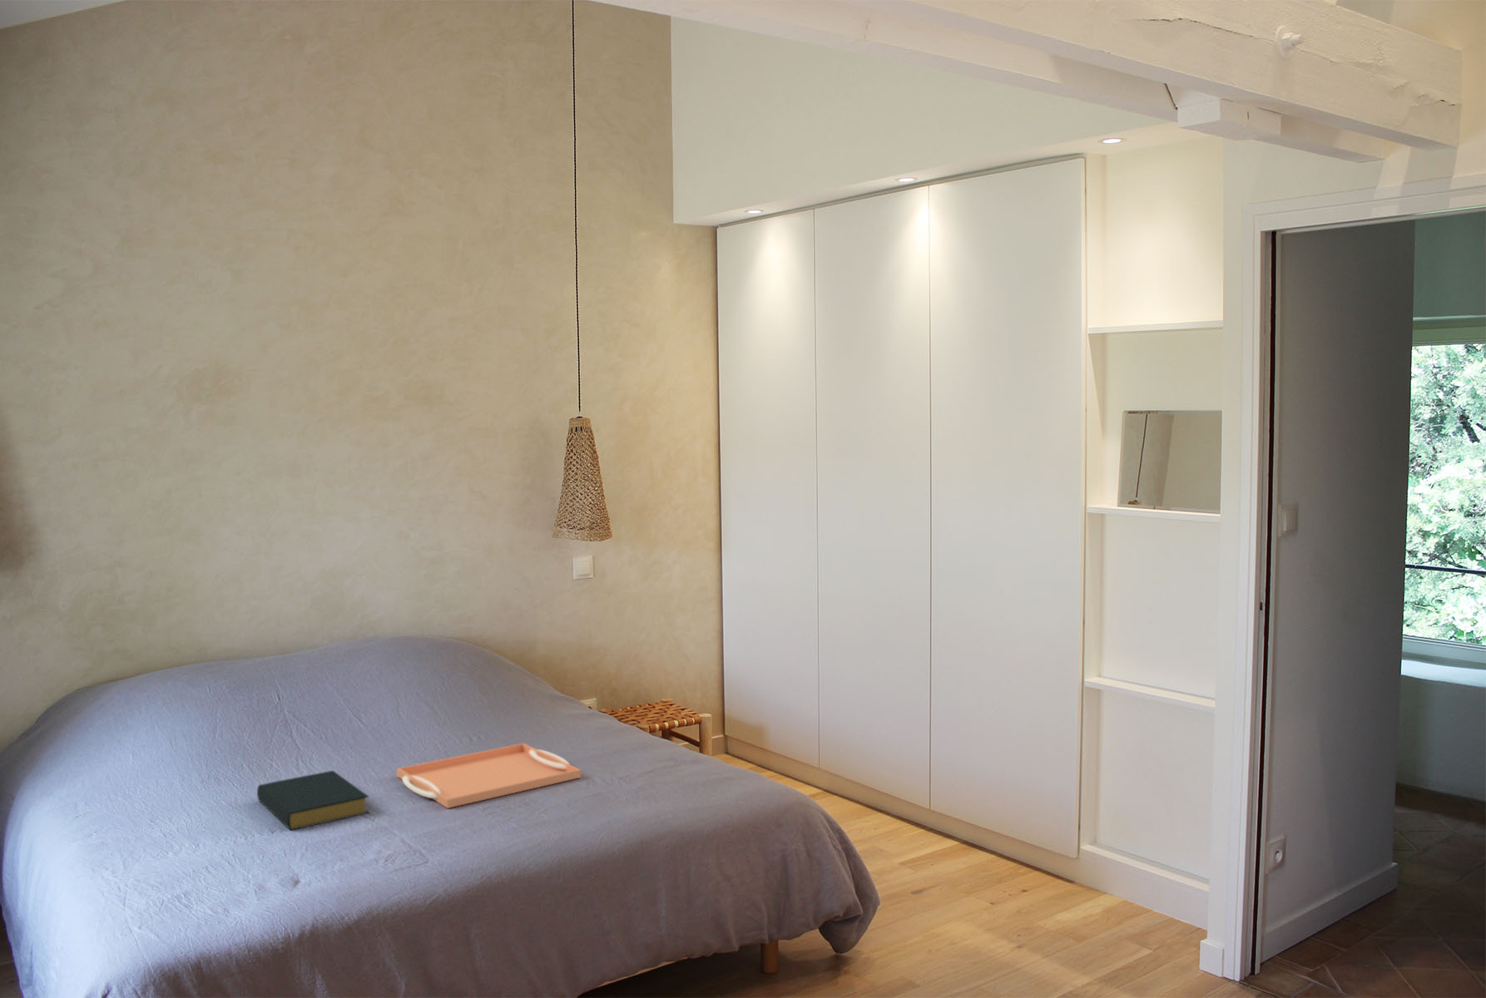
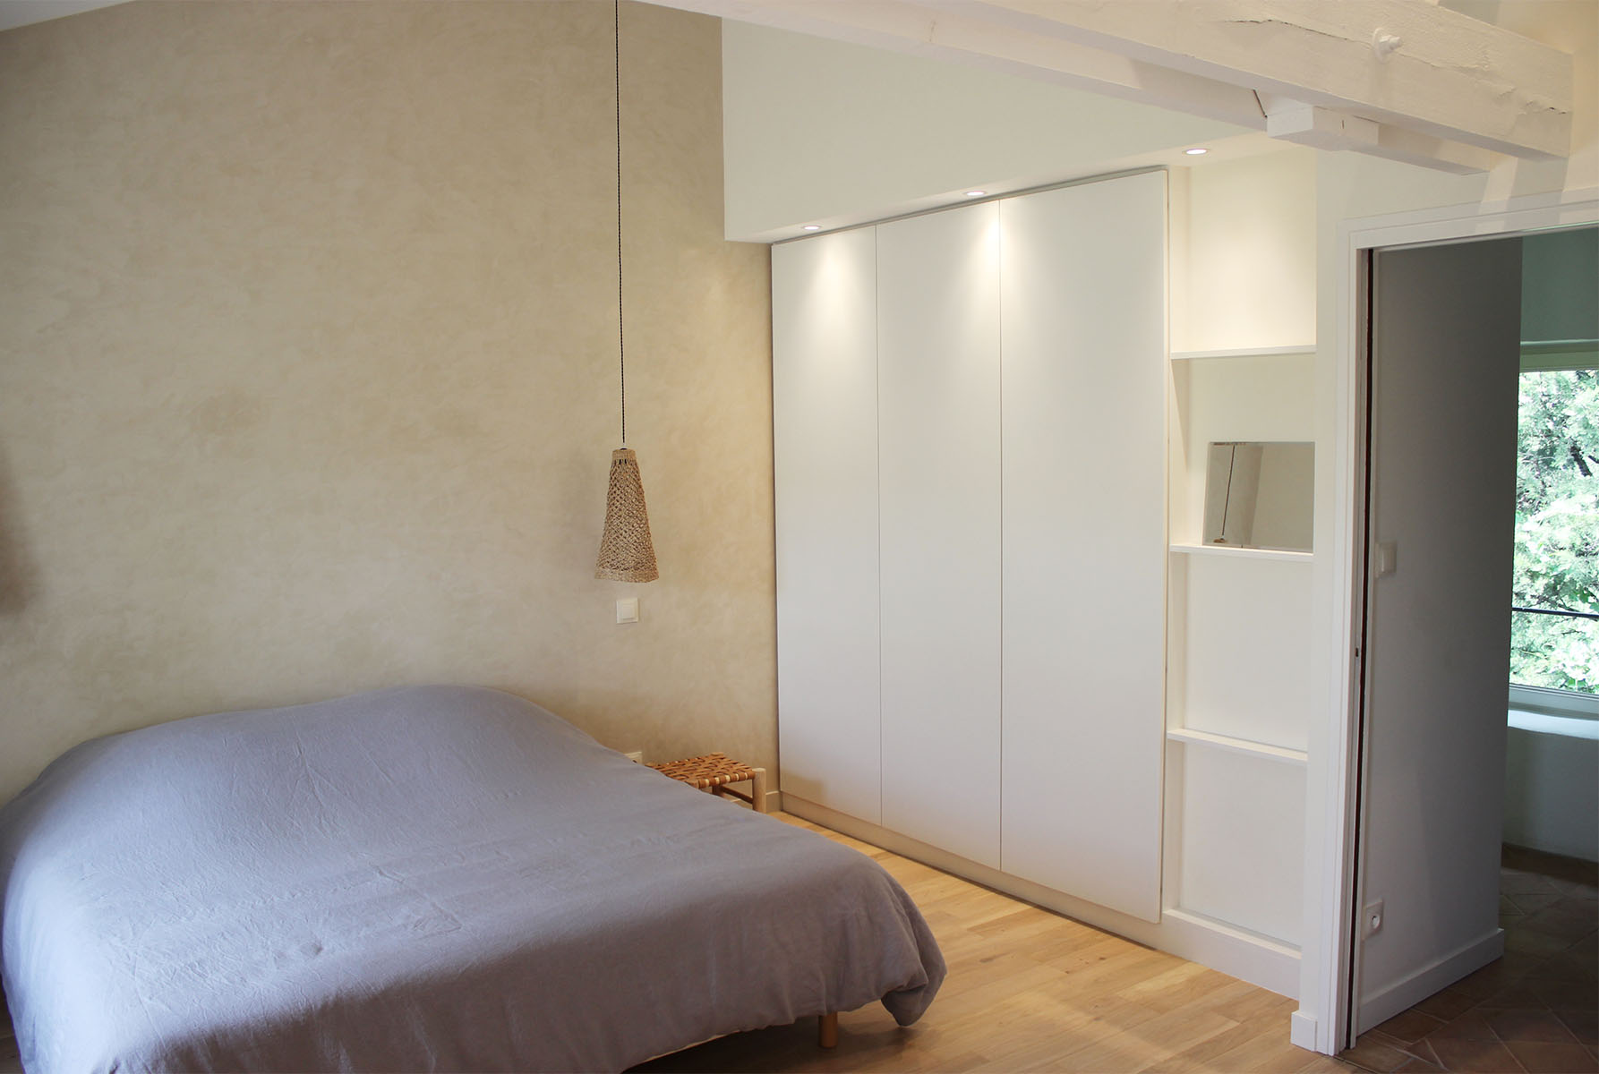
- serving tray (488, 773)
- hardback book (312, 799)
